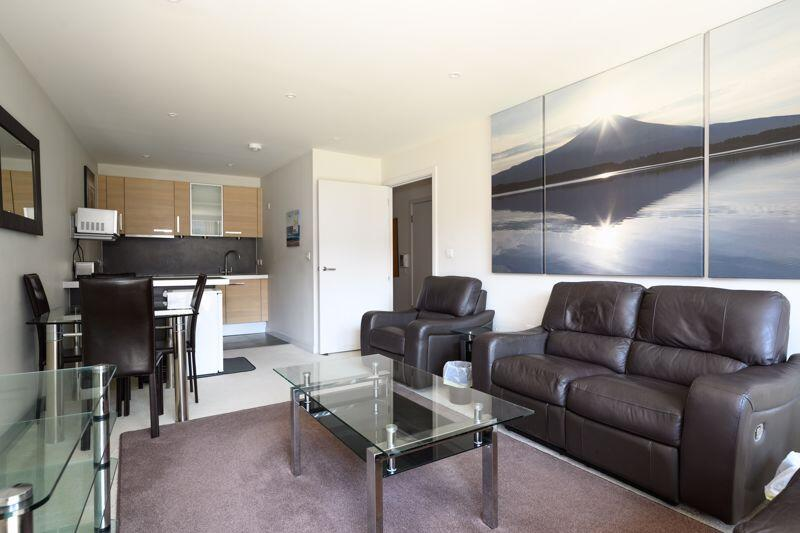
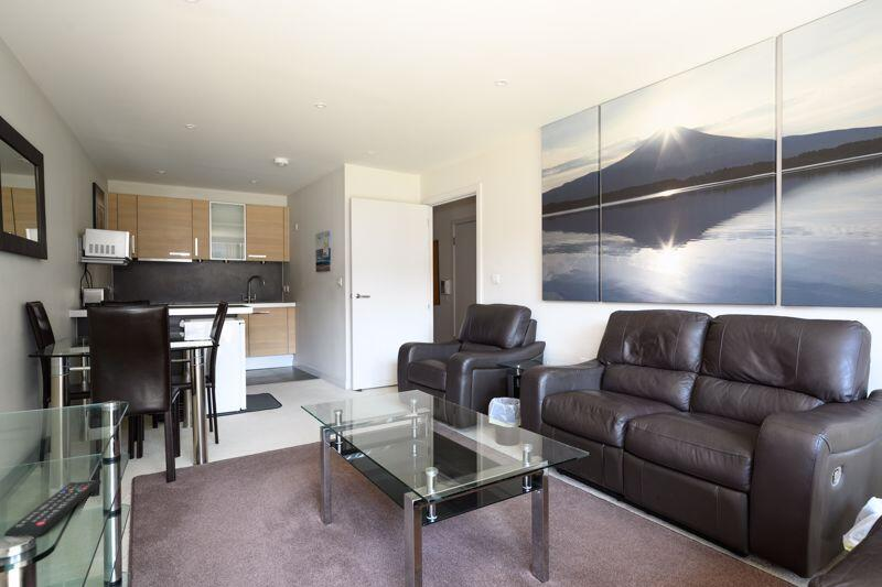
+ remote control (58, 507)
